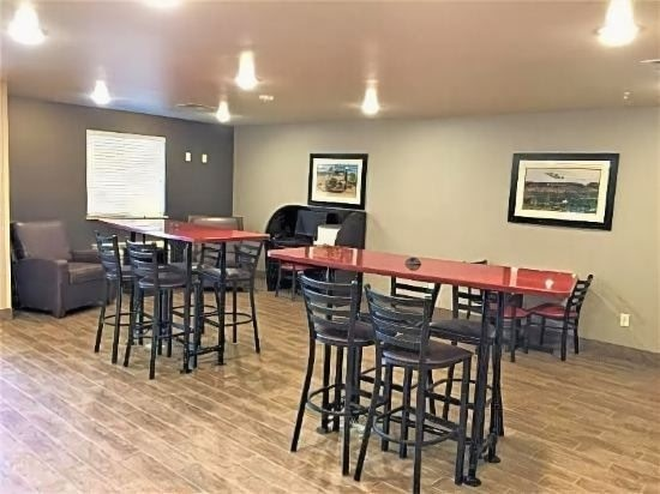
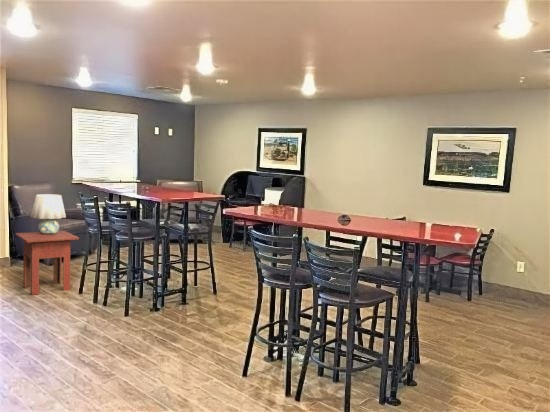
+ side table (46, 257)
+ table lamp (48, 214)
